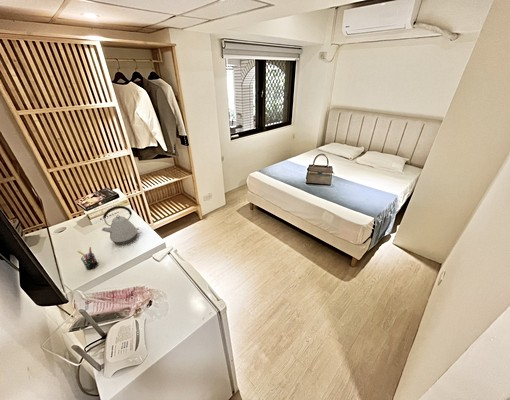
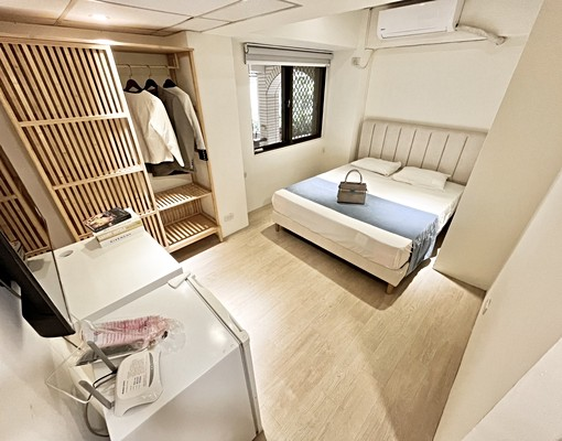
- pen holder (89, 257)
- kettle (119, 224)
